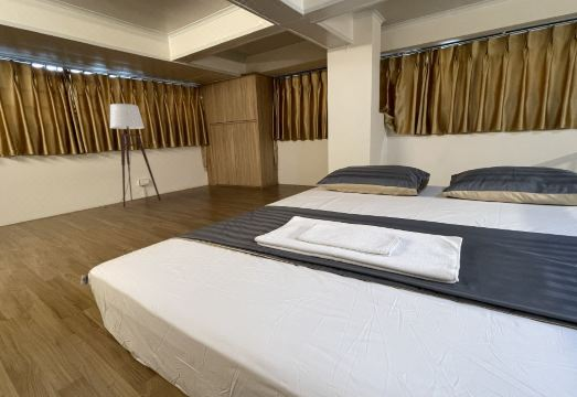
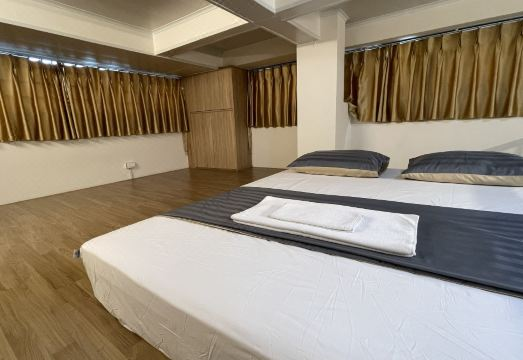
- floor lamp (124, 155)
